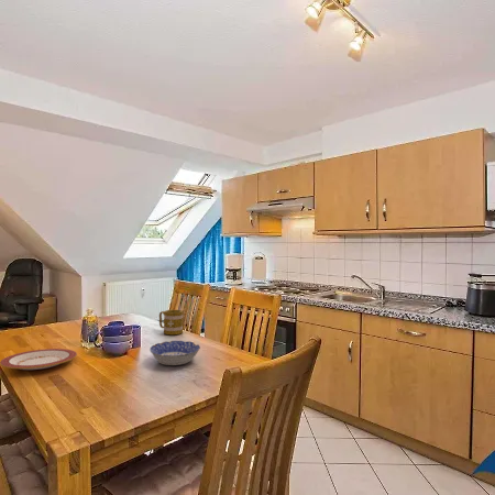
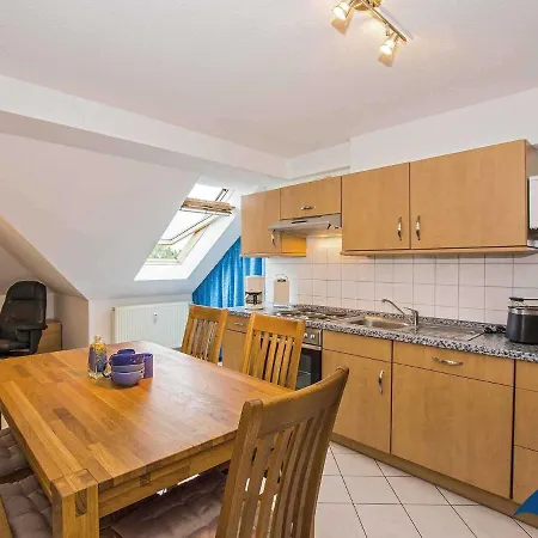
- plate (40, 360)
- mug (169, 321)
- bowl (175, 353)
